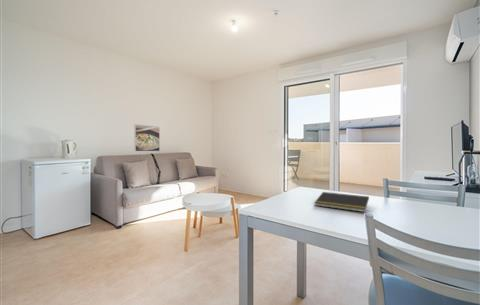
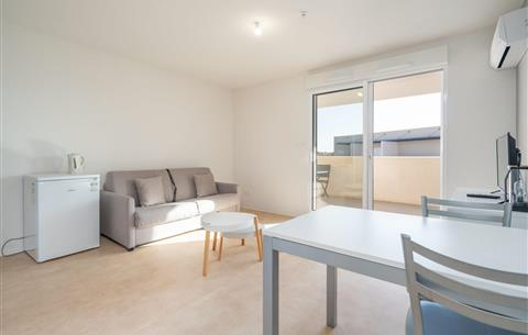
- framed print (147, 138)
- notepad (341, 200)
